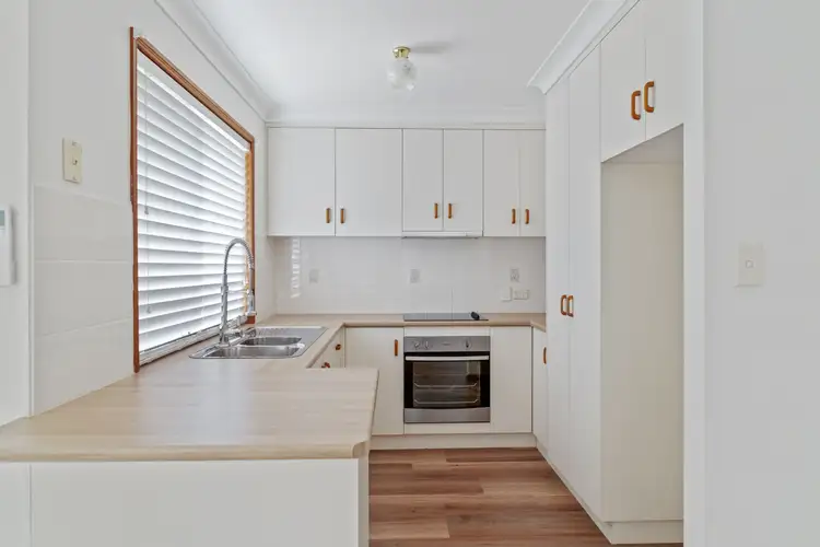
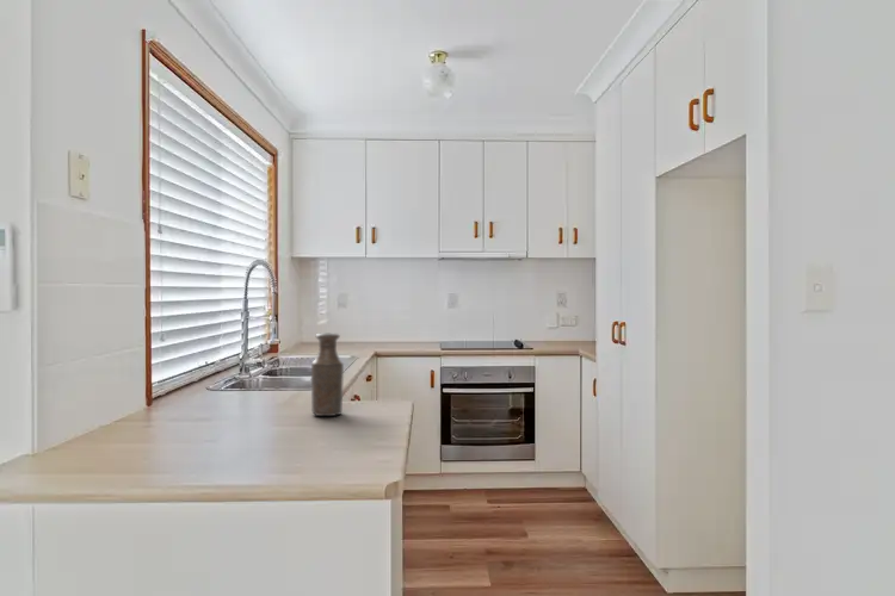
+ bottle (327, 373)
